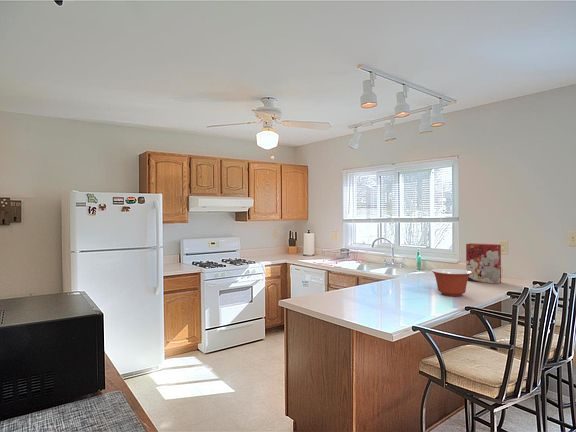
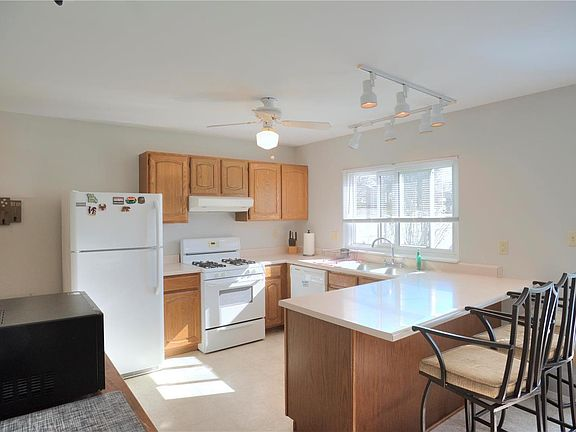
- cereal box (483, 262)
- mixing bowl (451, 282)
